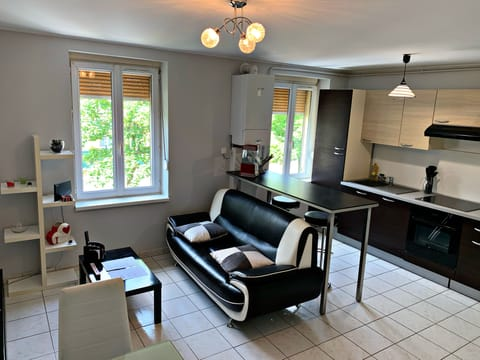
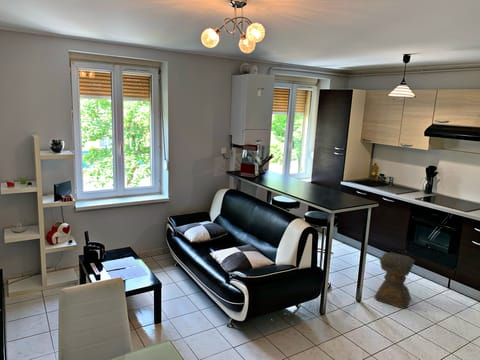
+ stool (395, 278)
